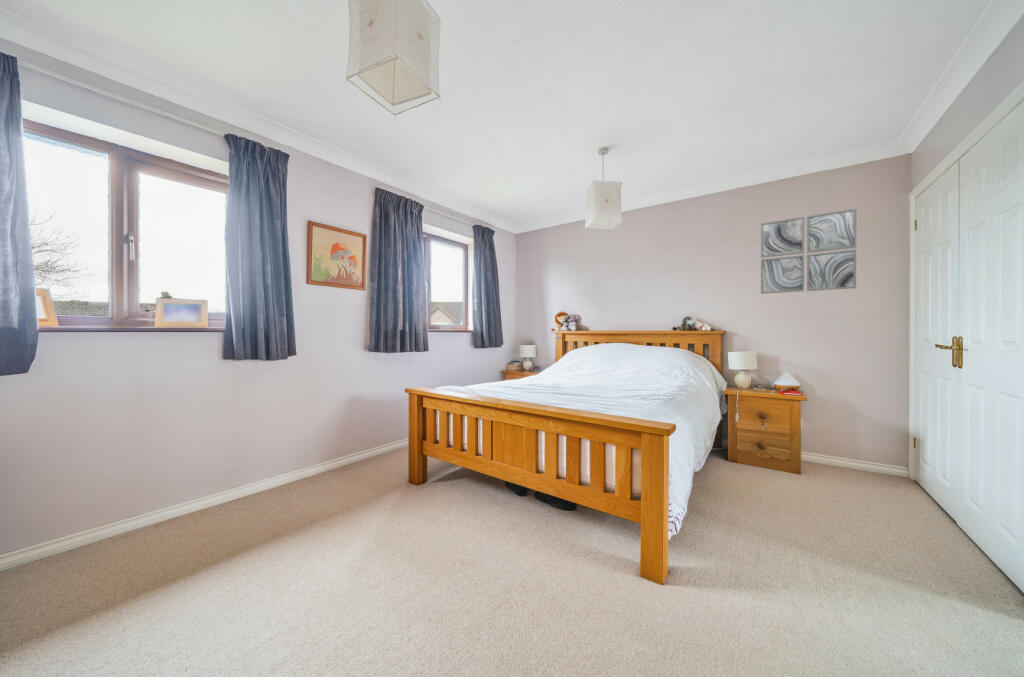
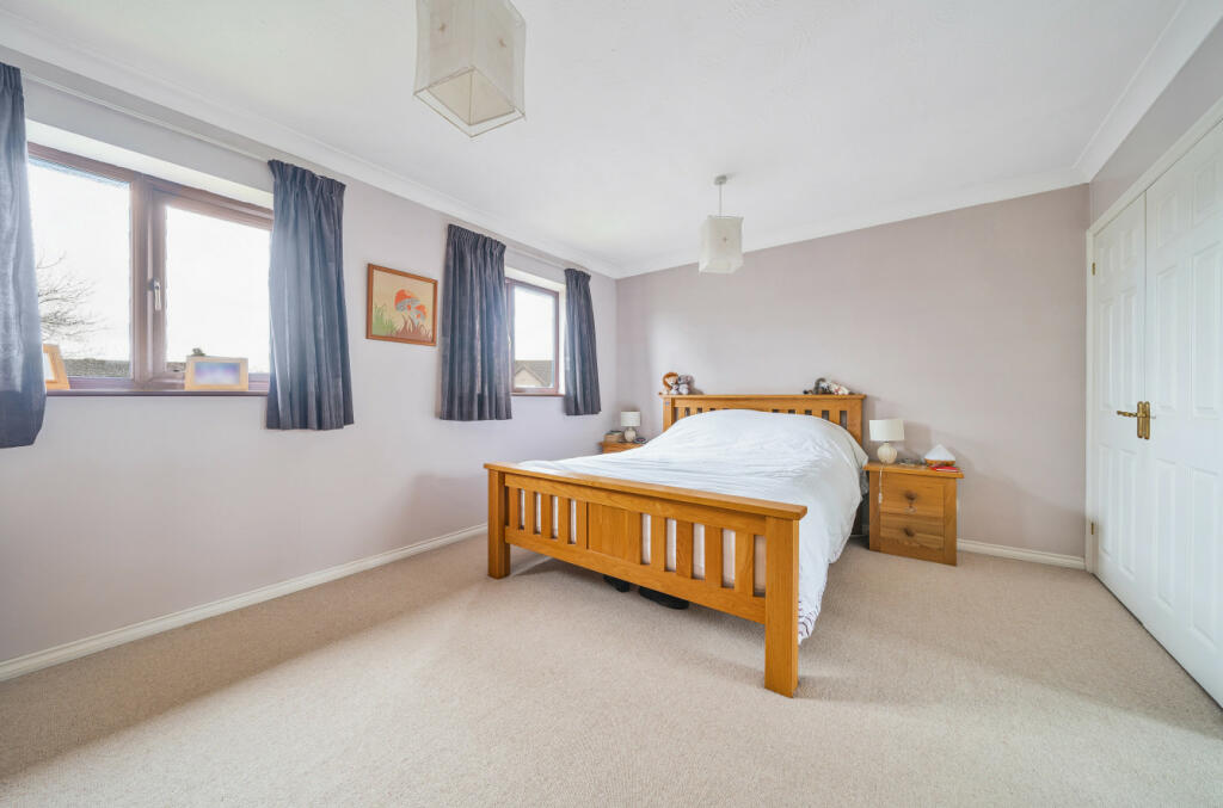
- wall art (807, 252)
